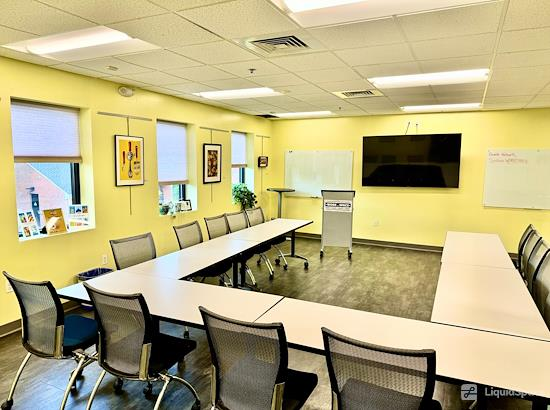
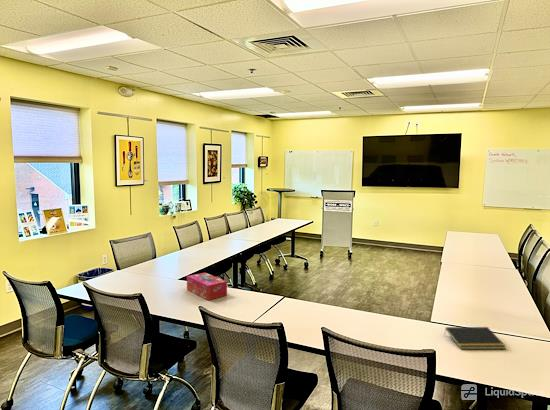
+ tissue box (206, 285)
+ notepad (474, 337)
